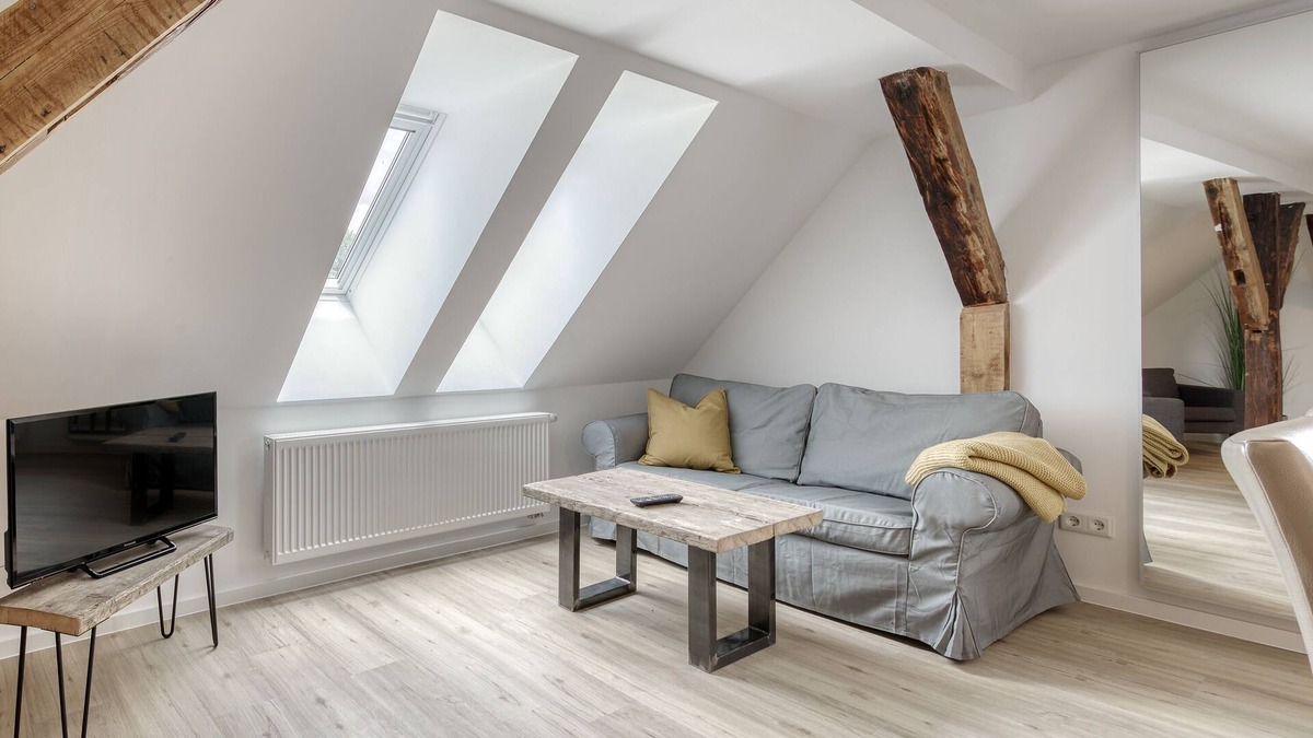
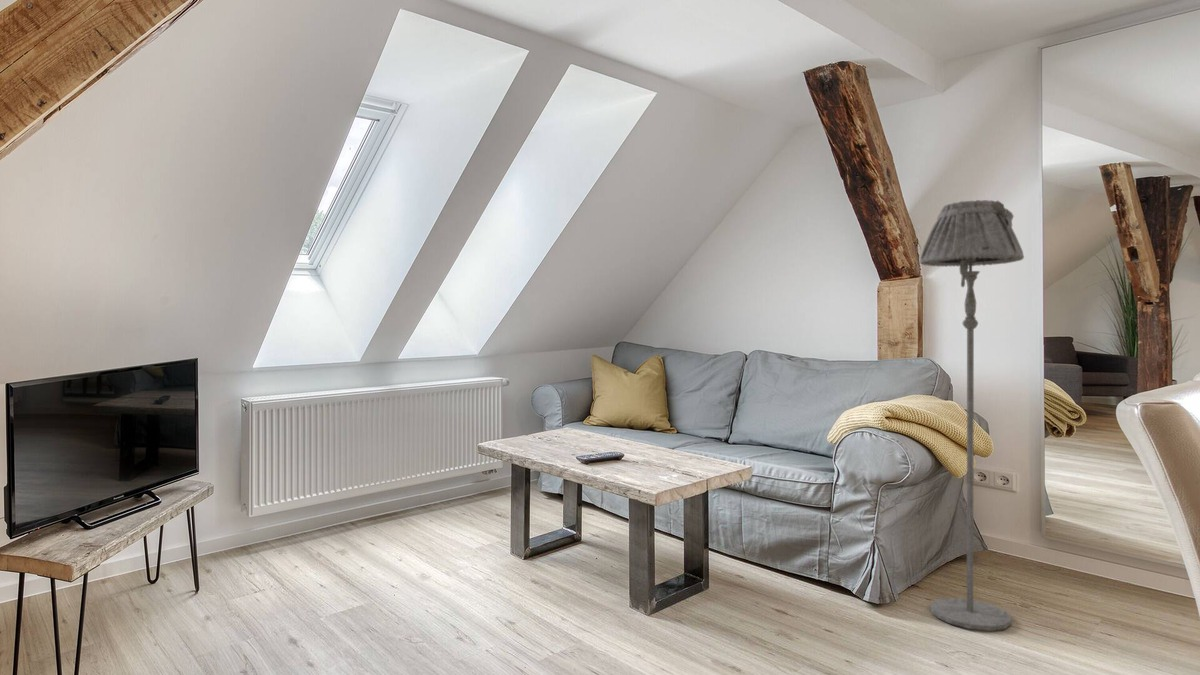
+ floor lamp (969, 410)
